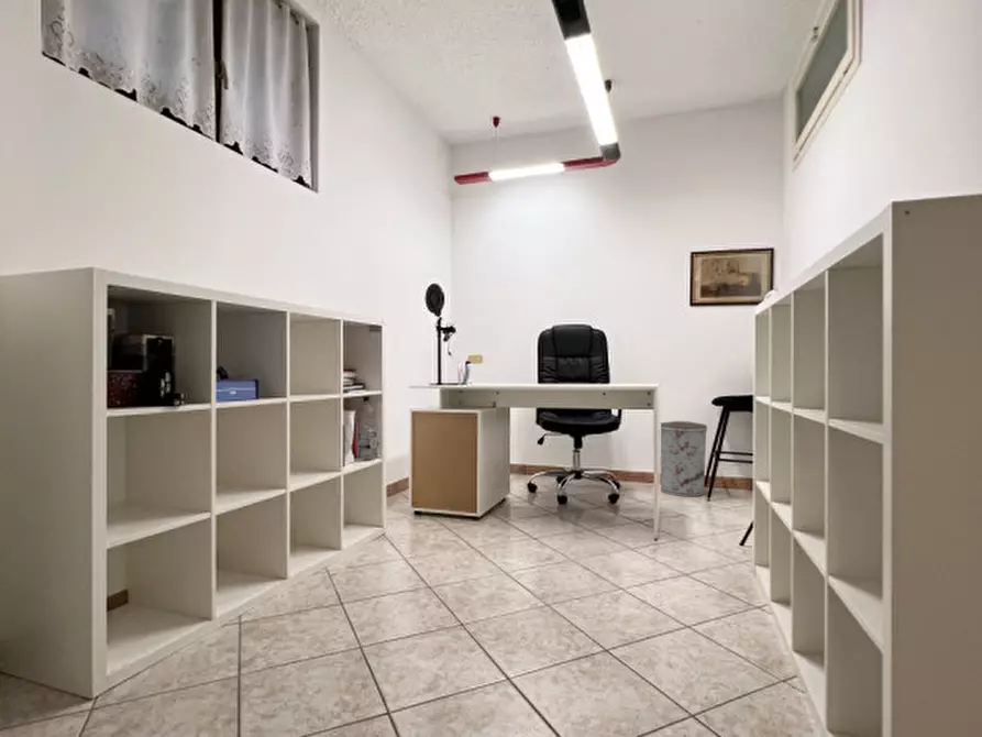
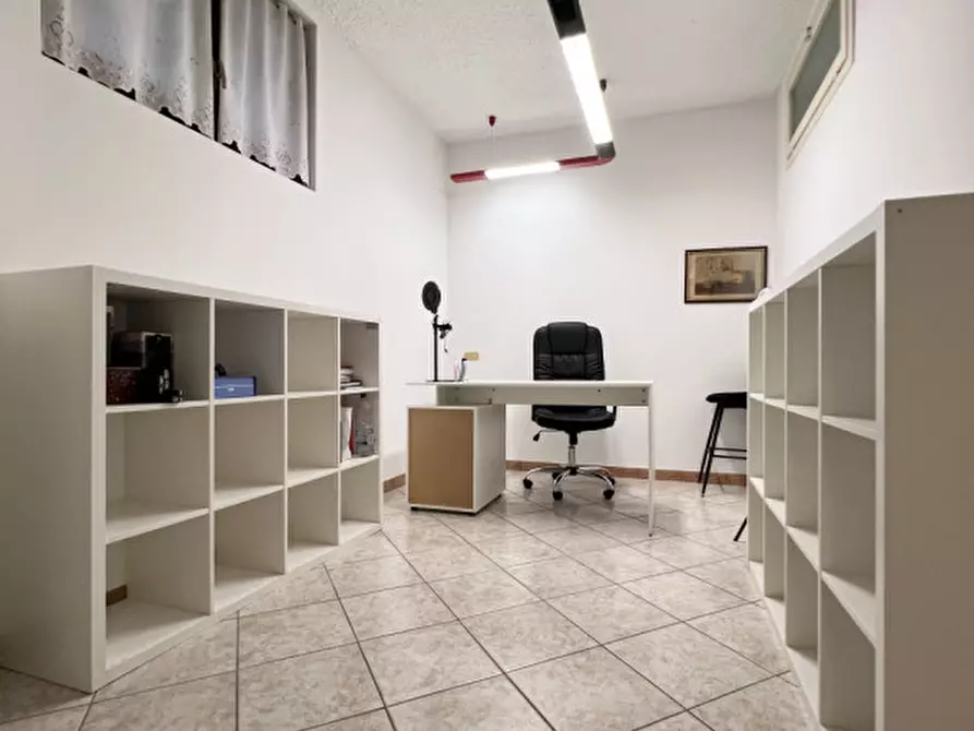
- trash can (682, 455)
